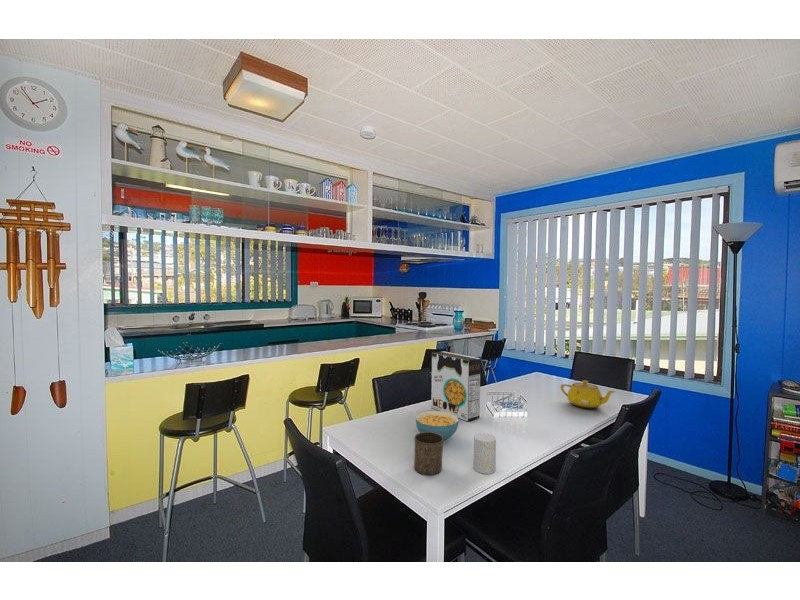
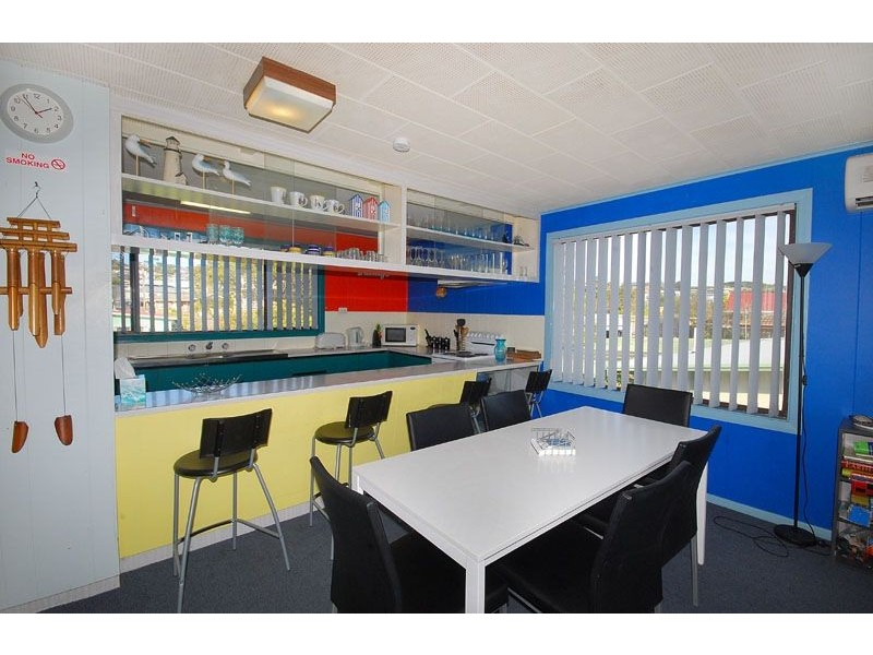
- cereal box (454, 384)
- cereal bowl (436, 428)
- teapot (586, 393)
- cup (484, 452)
- cup (428, 453)
